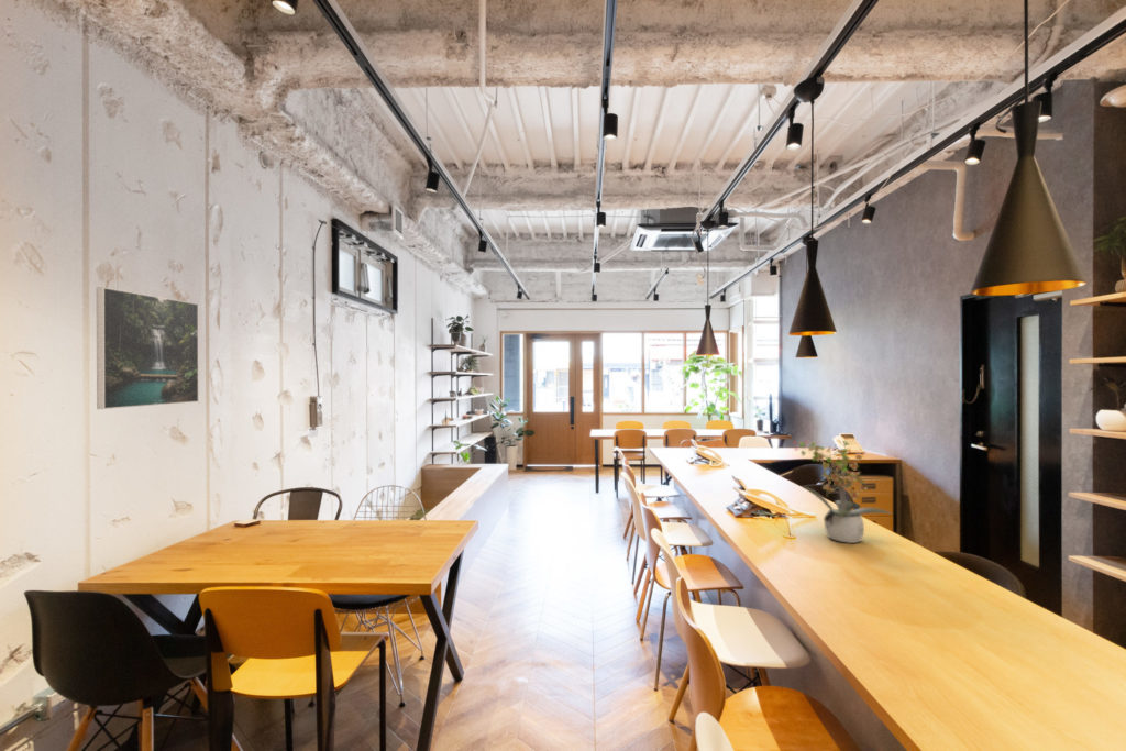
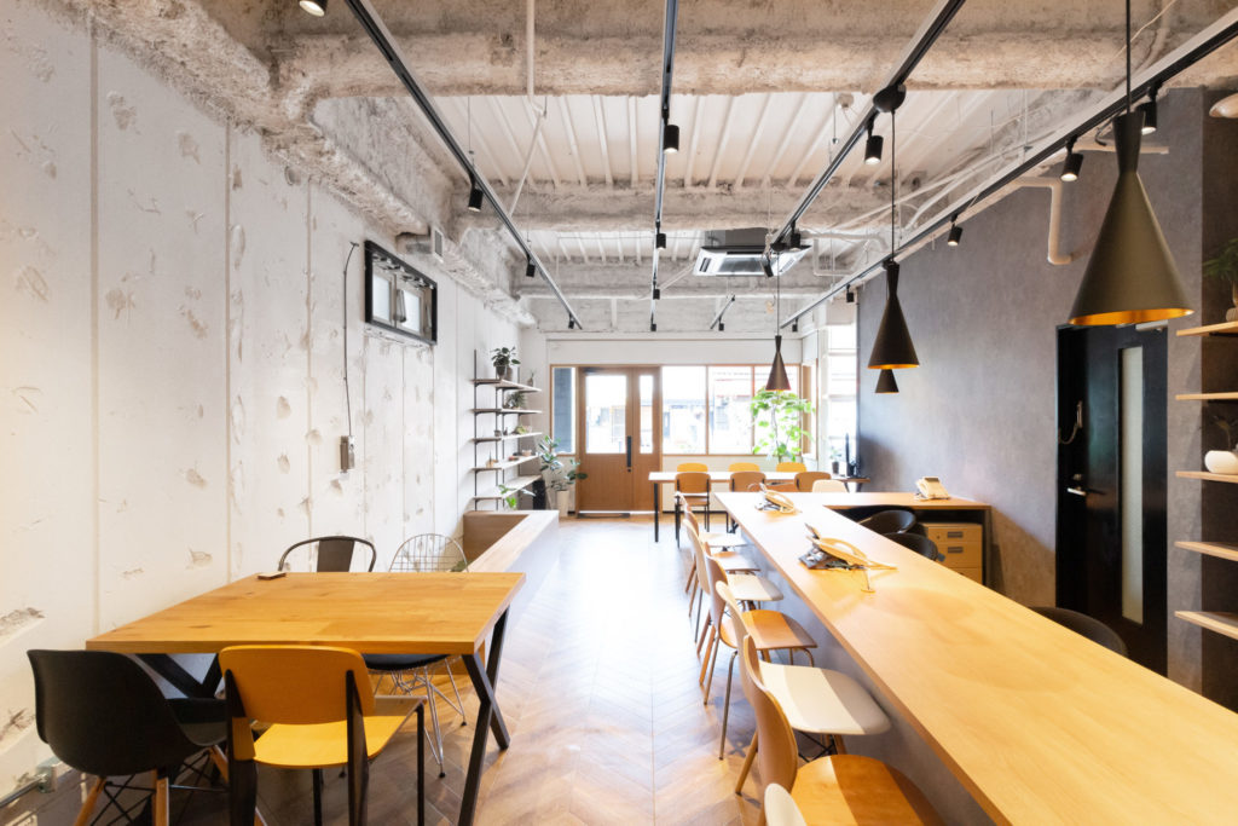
- potted plant (838, 488)
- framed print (153, 351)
